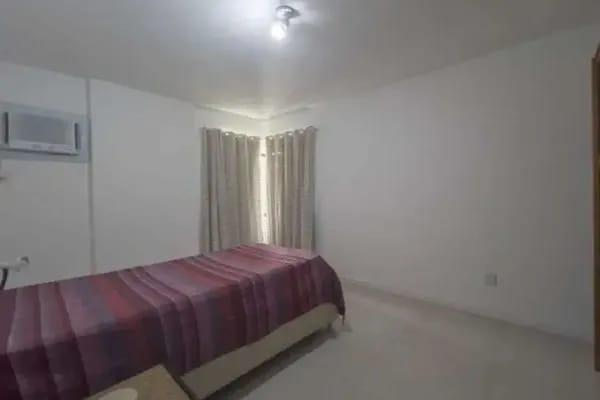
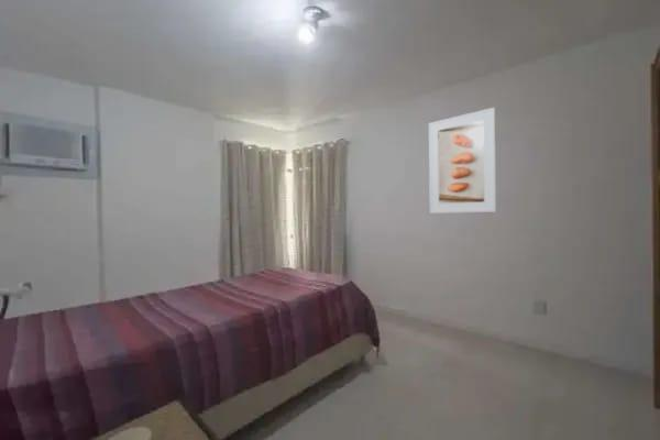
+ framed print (460, 164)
